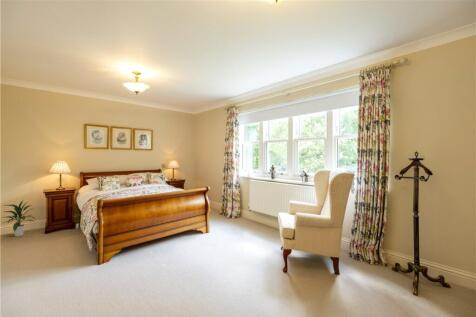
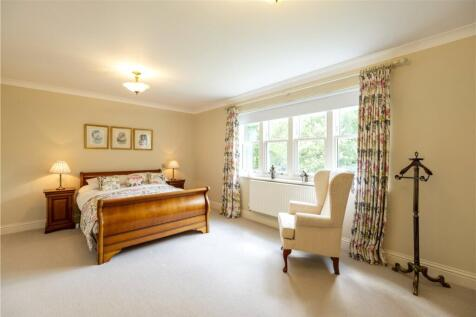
- indoor plant (18, 217)
